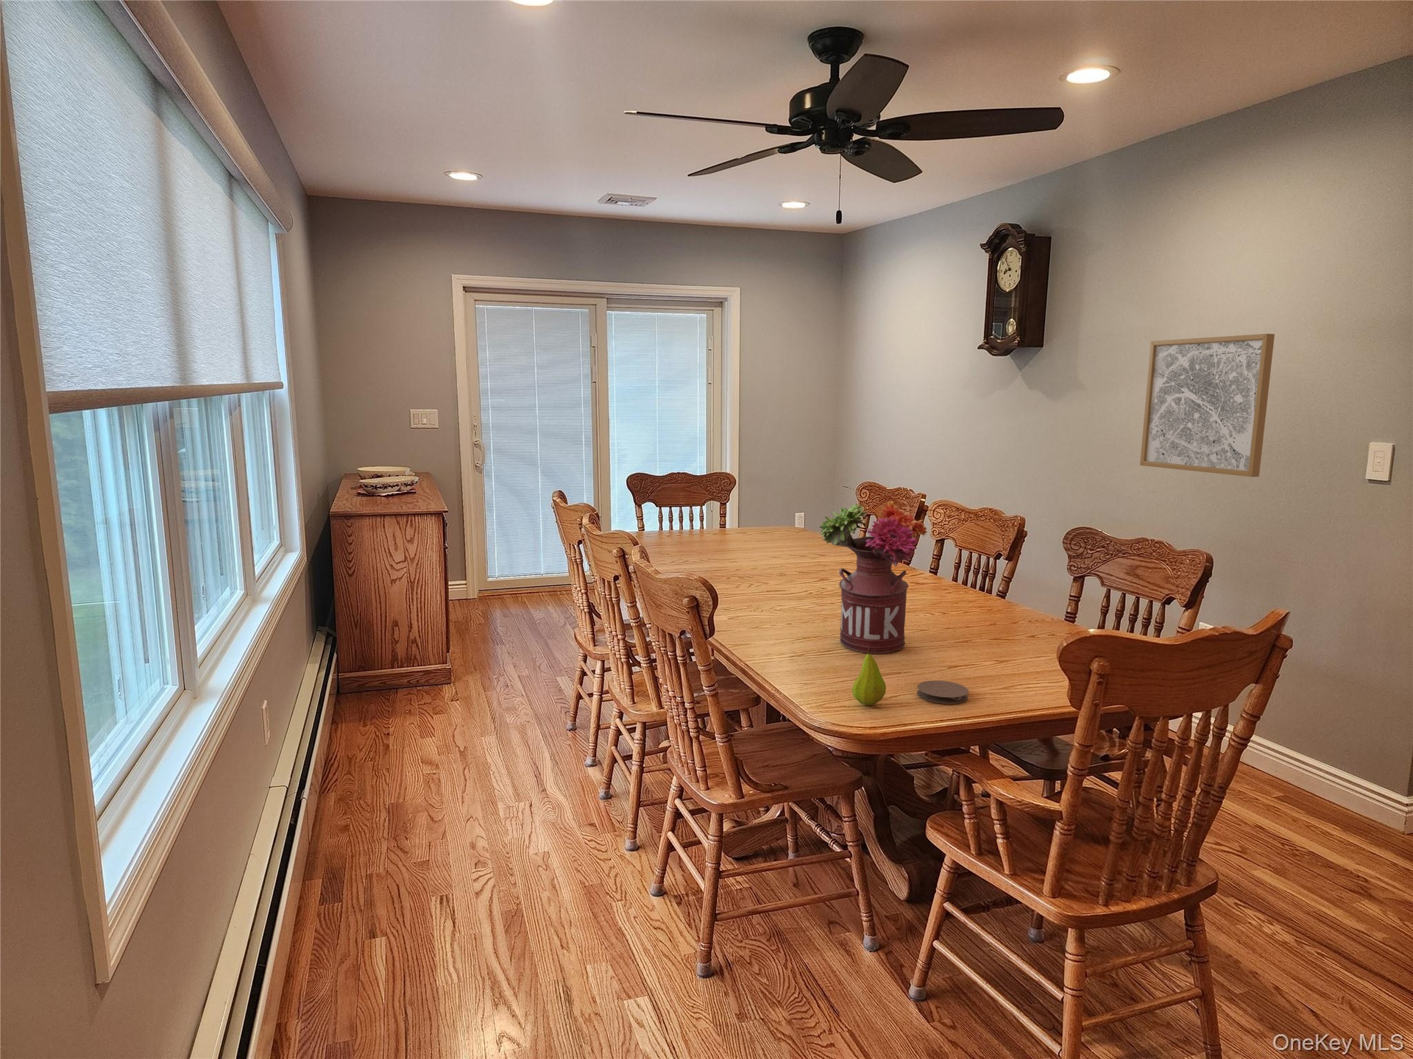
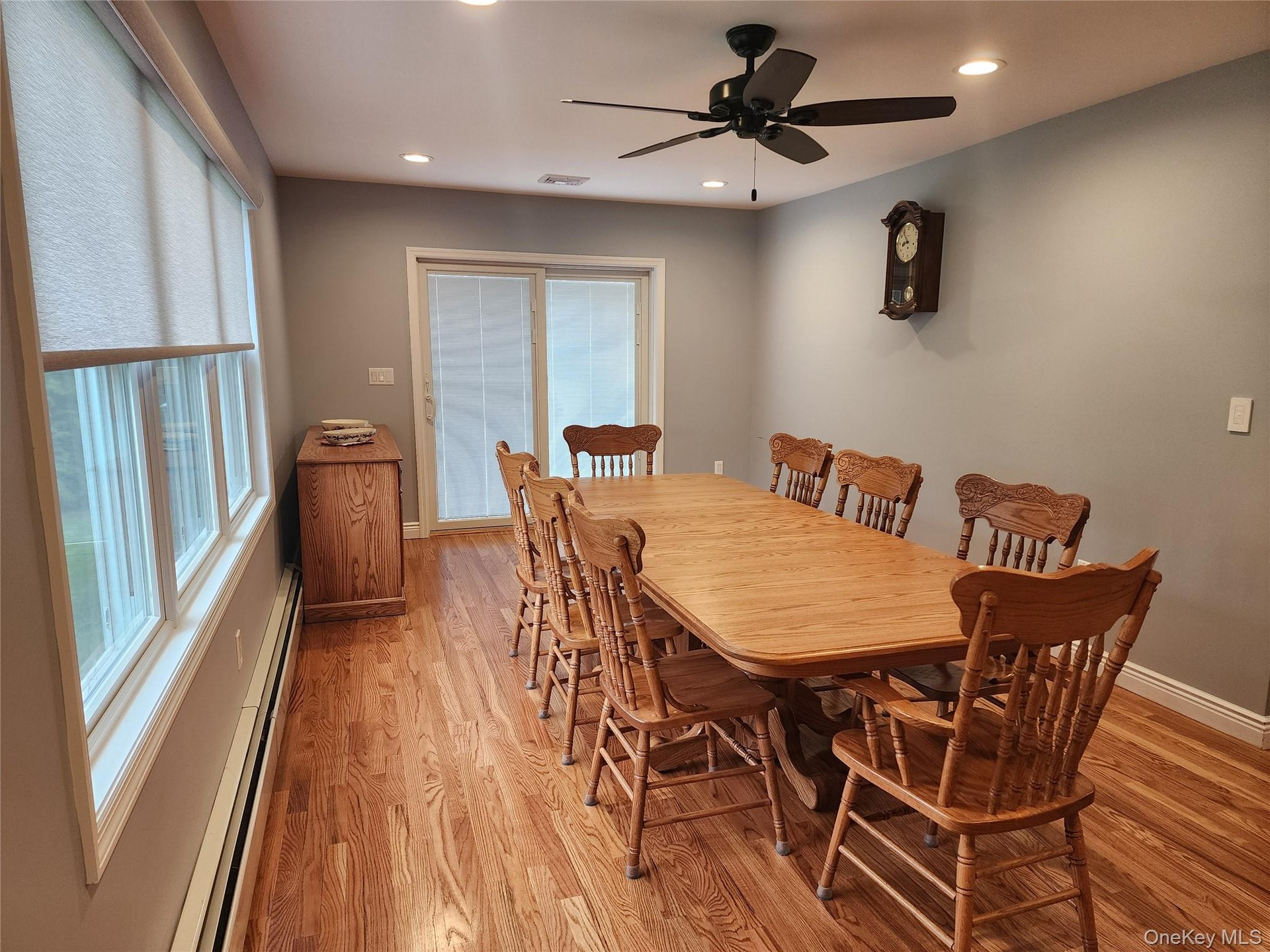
- flower arrangement (870, 575)
- fruit (869, 674)
- coaster (942, 691)
- wall art (1202, 405)
